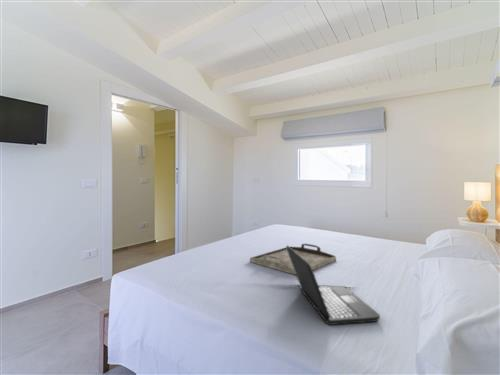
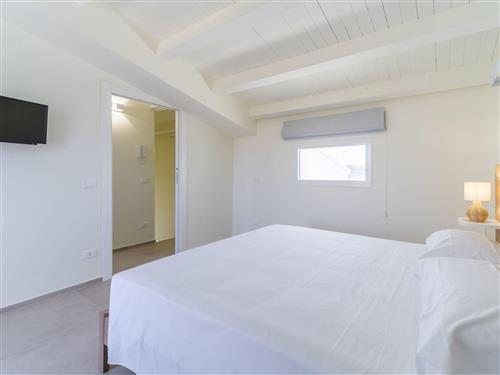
- serving tray (296, 252)
- laptop (327, 286)
